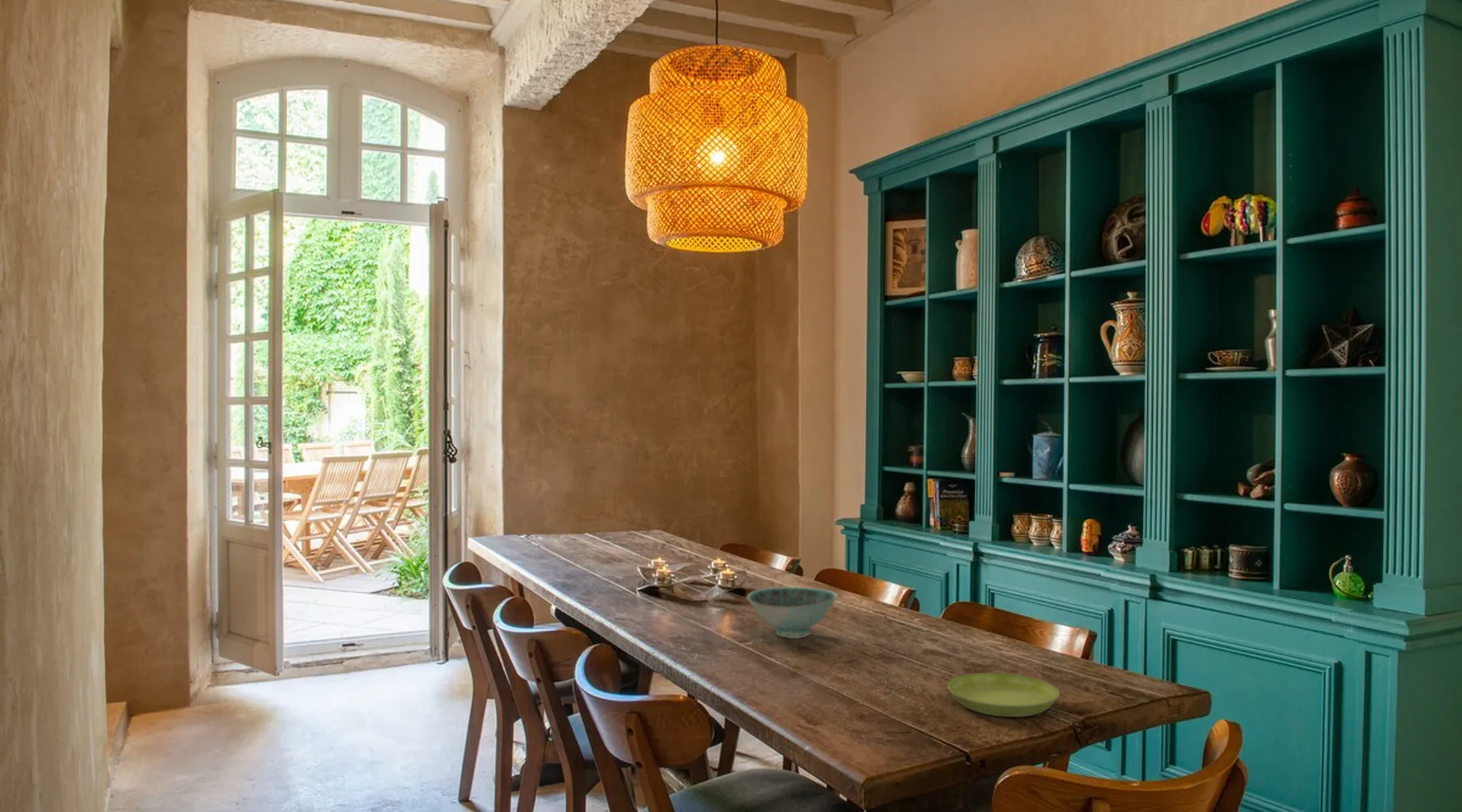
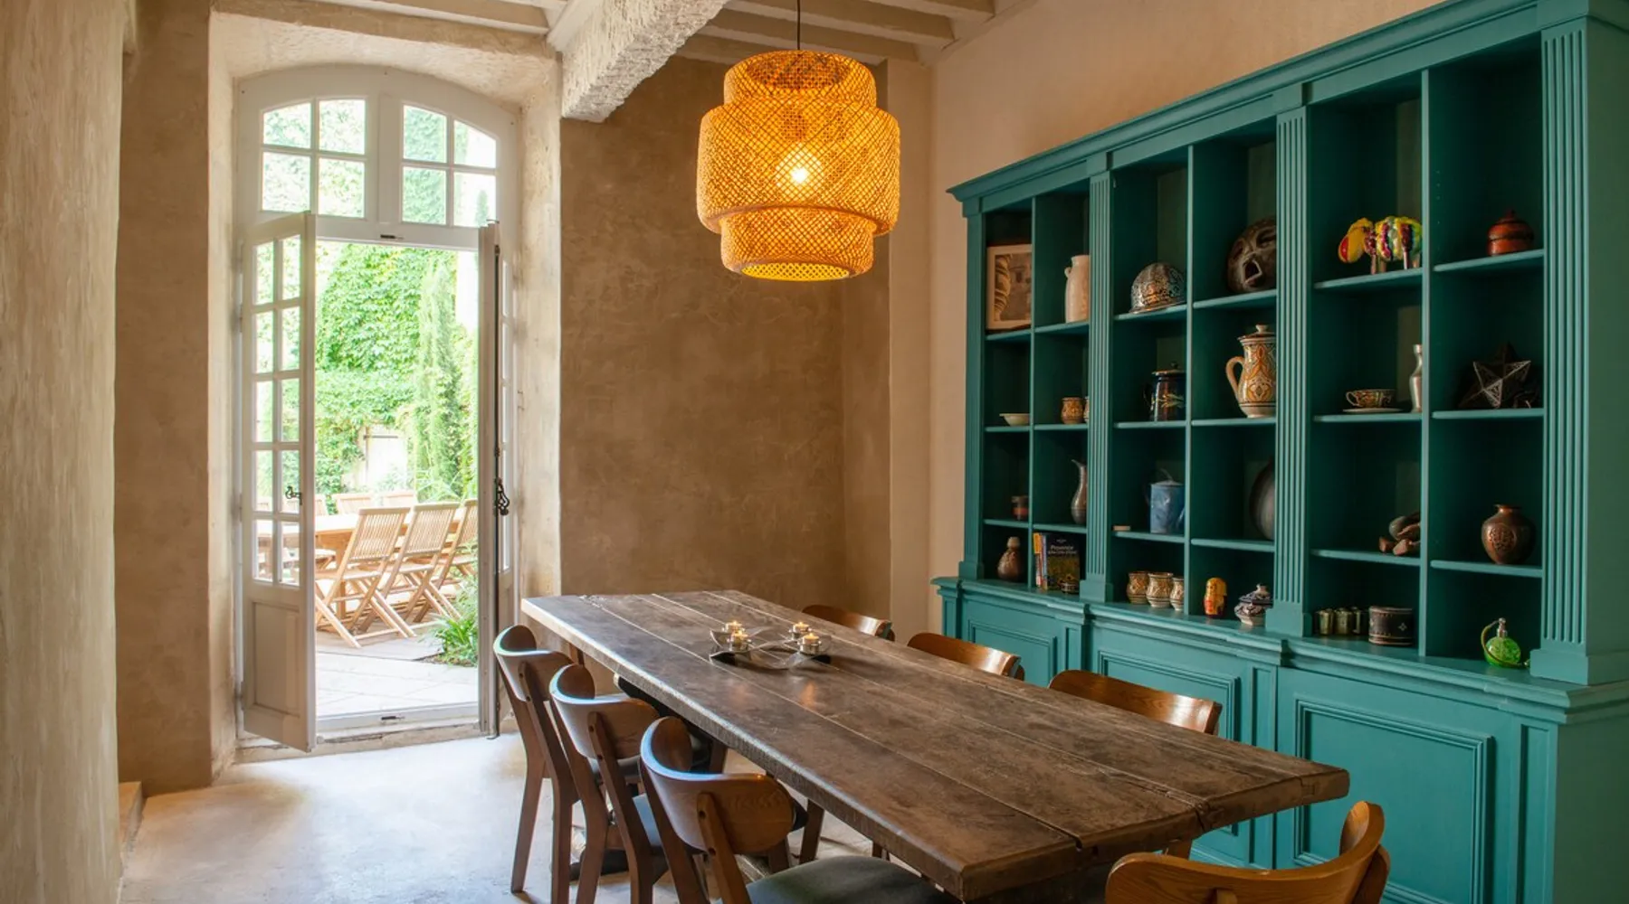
- saucer (1002, 696)
- bowl (792, 614)
